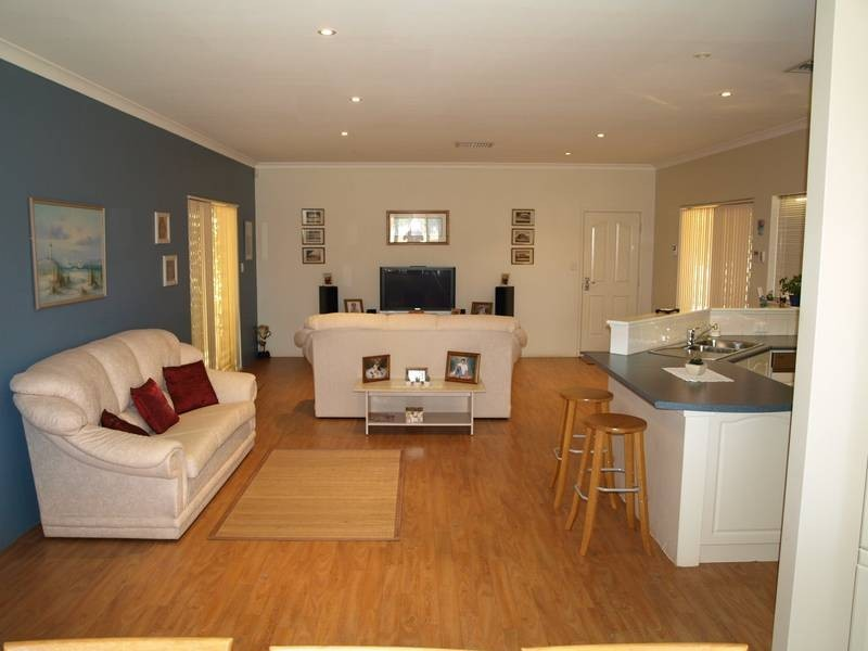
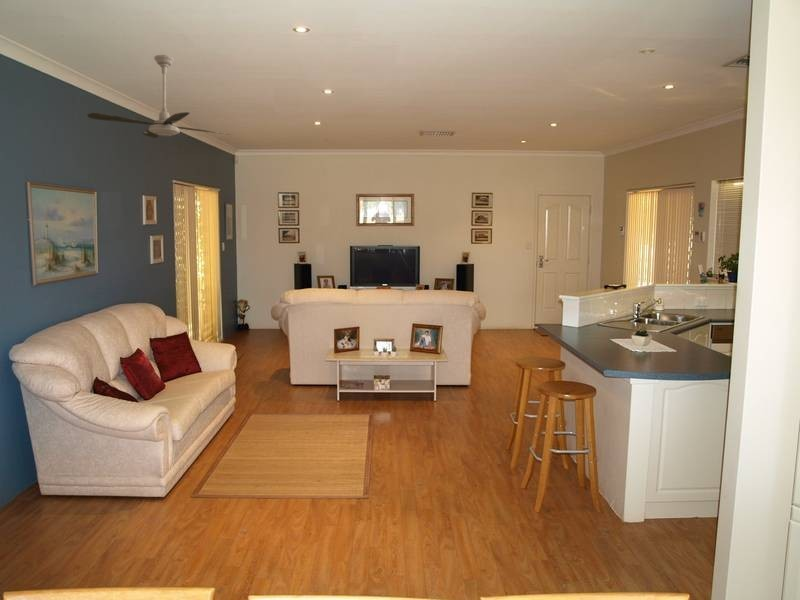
+ ceiling fan (163, 95)
